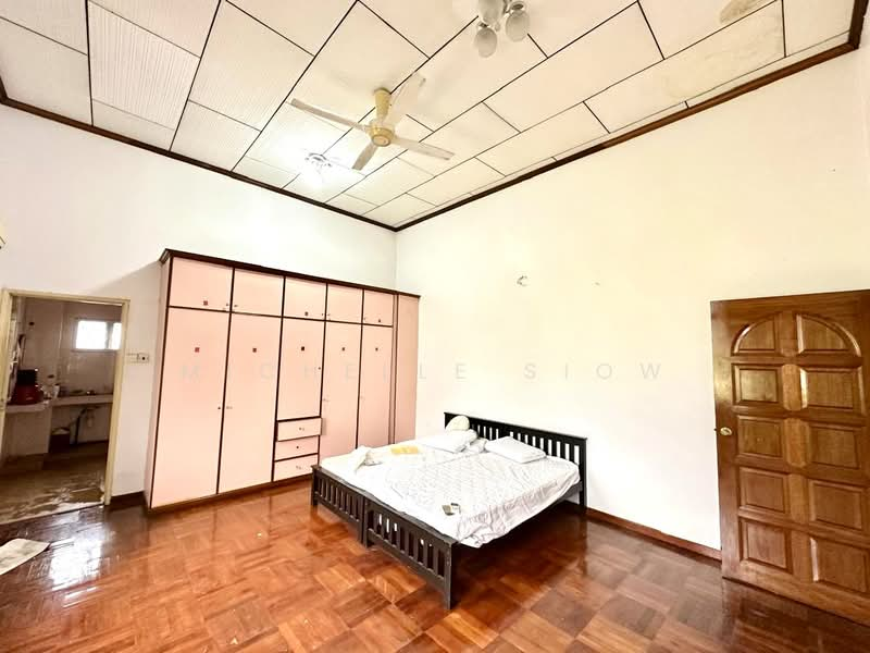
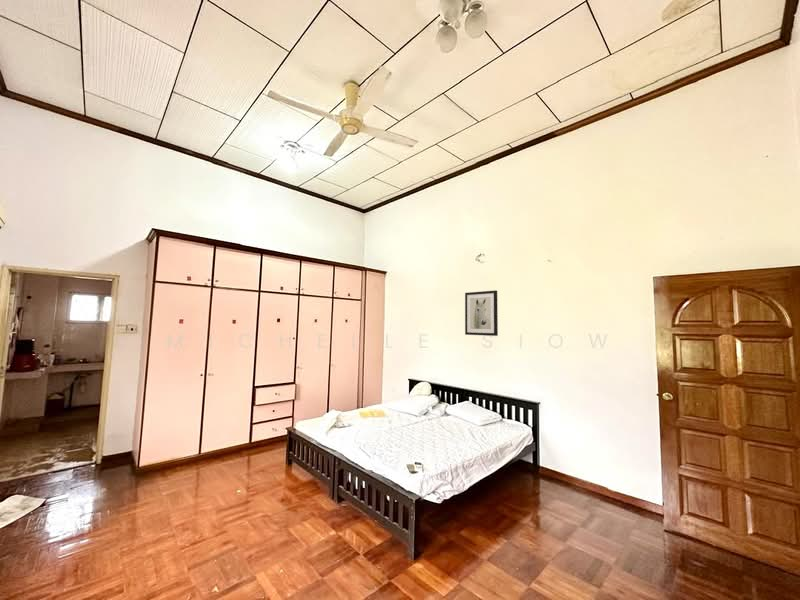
+ wall art (480, 313)
